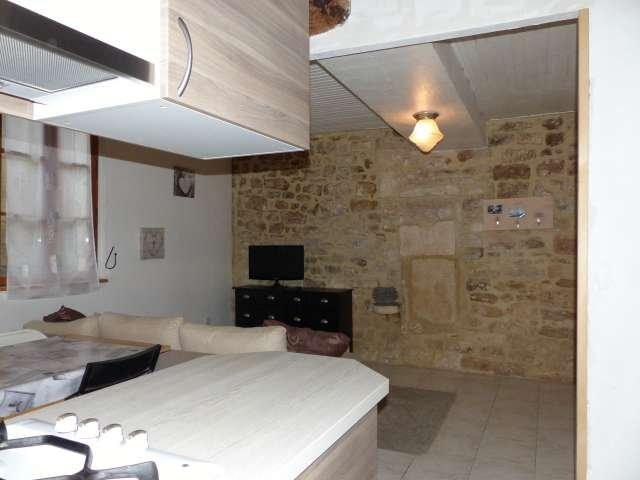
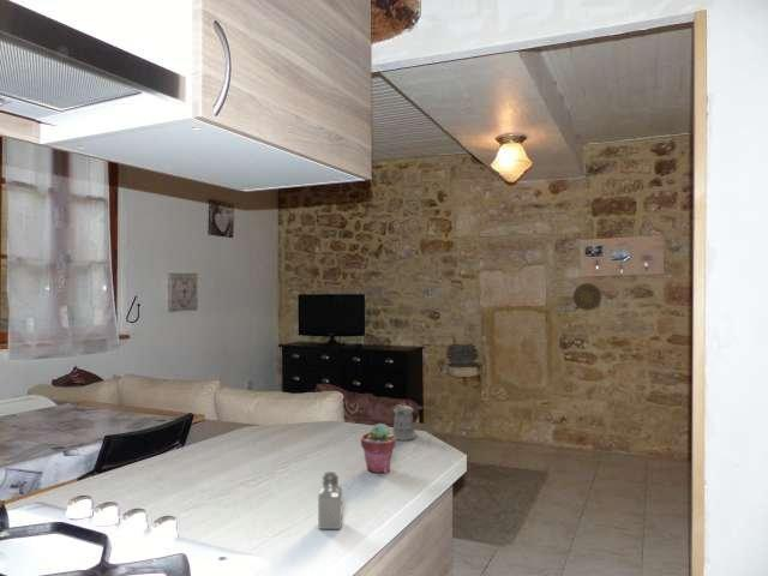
+ saltshaker (330, 499)
+ potted succulent (378, 445)
+ decorative plate (587, 296)
+ pepper shaker (406, 420)
